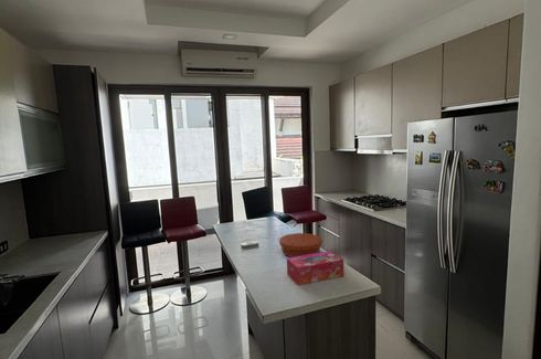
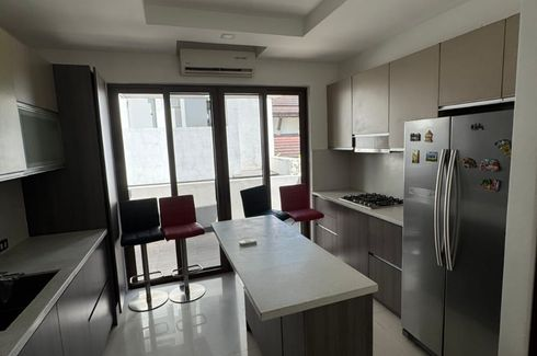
- bowl (300, 245)
- tissue box (315, 266)
